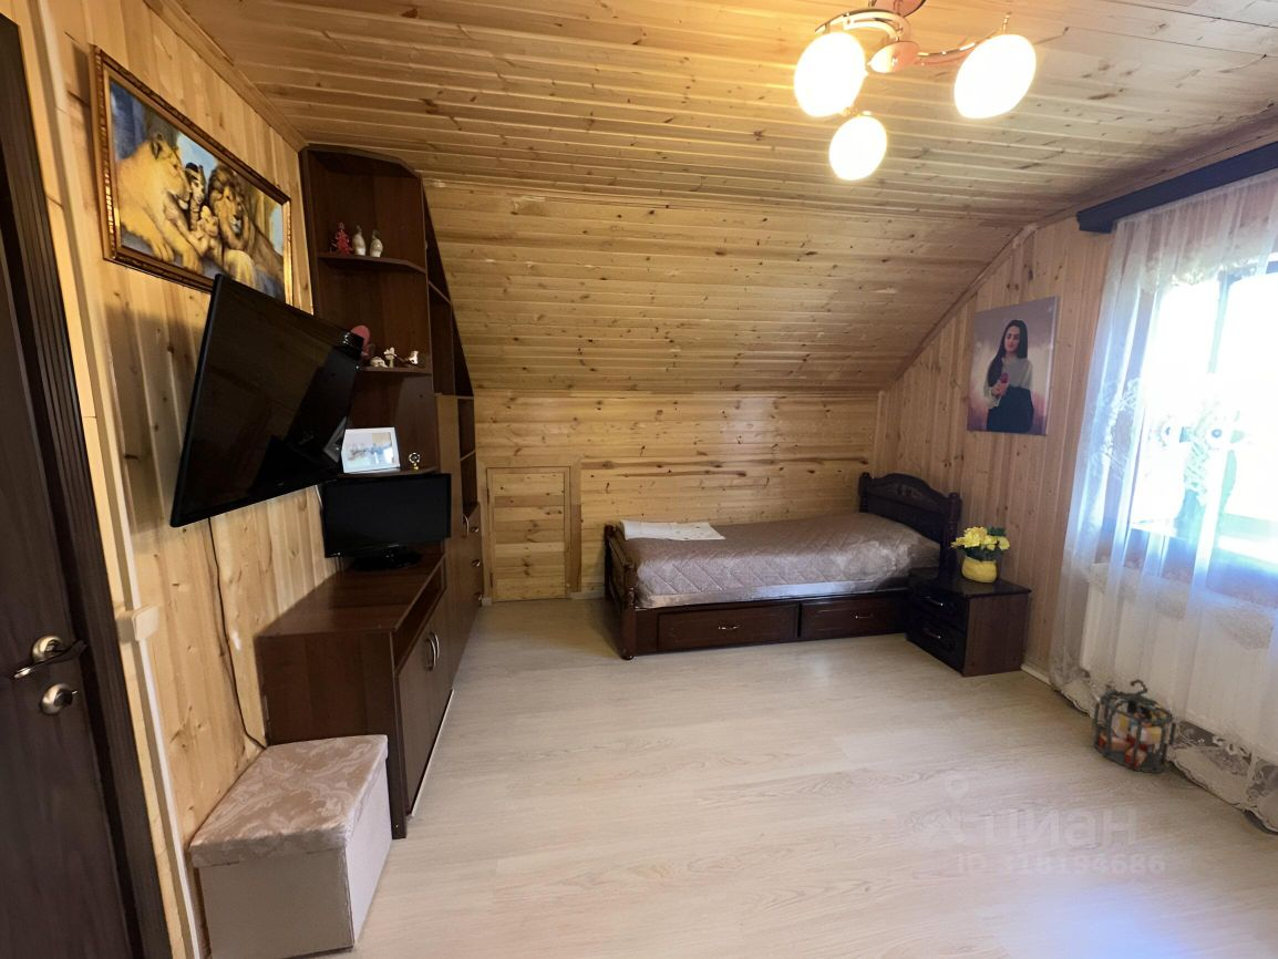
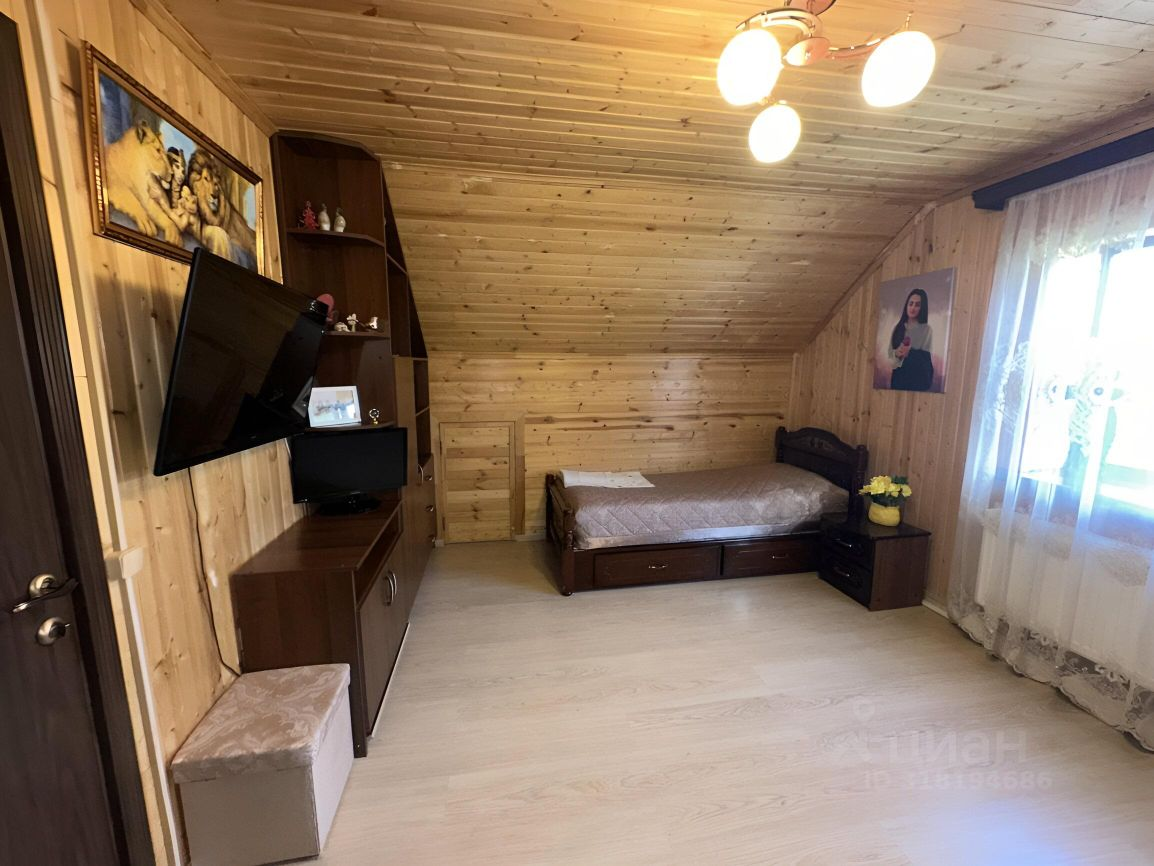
- lantern (1134, 718)
